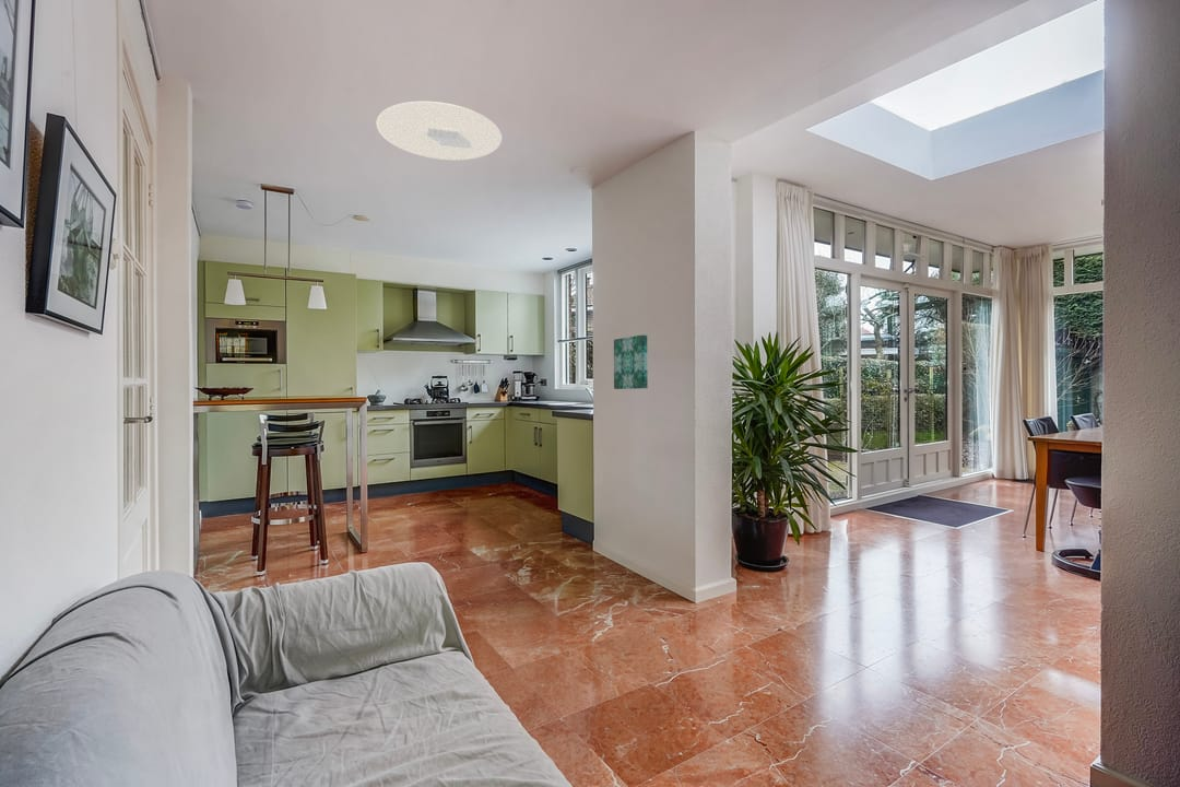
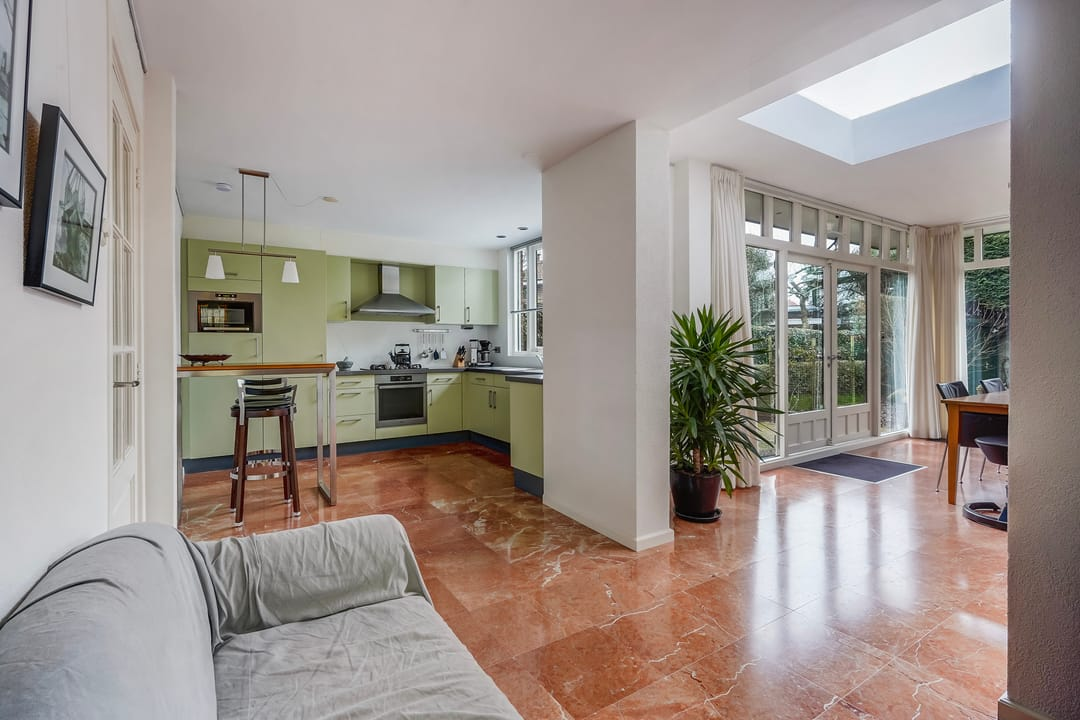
- ceiling light (440, 128)
- wall art (629, 363)
